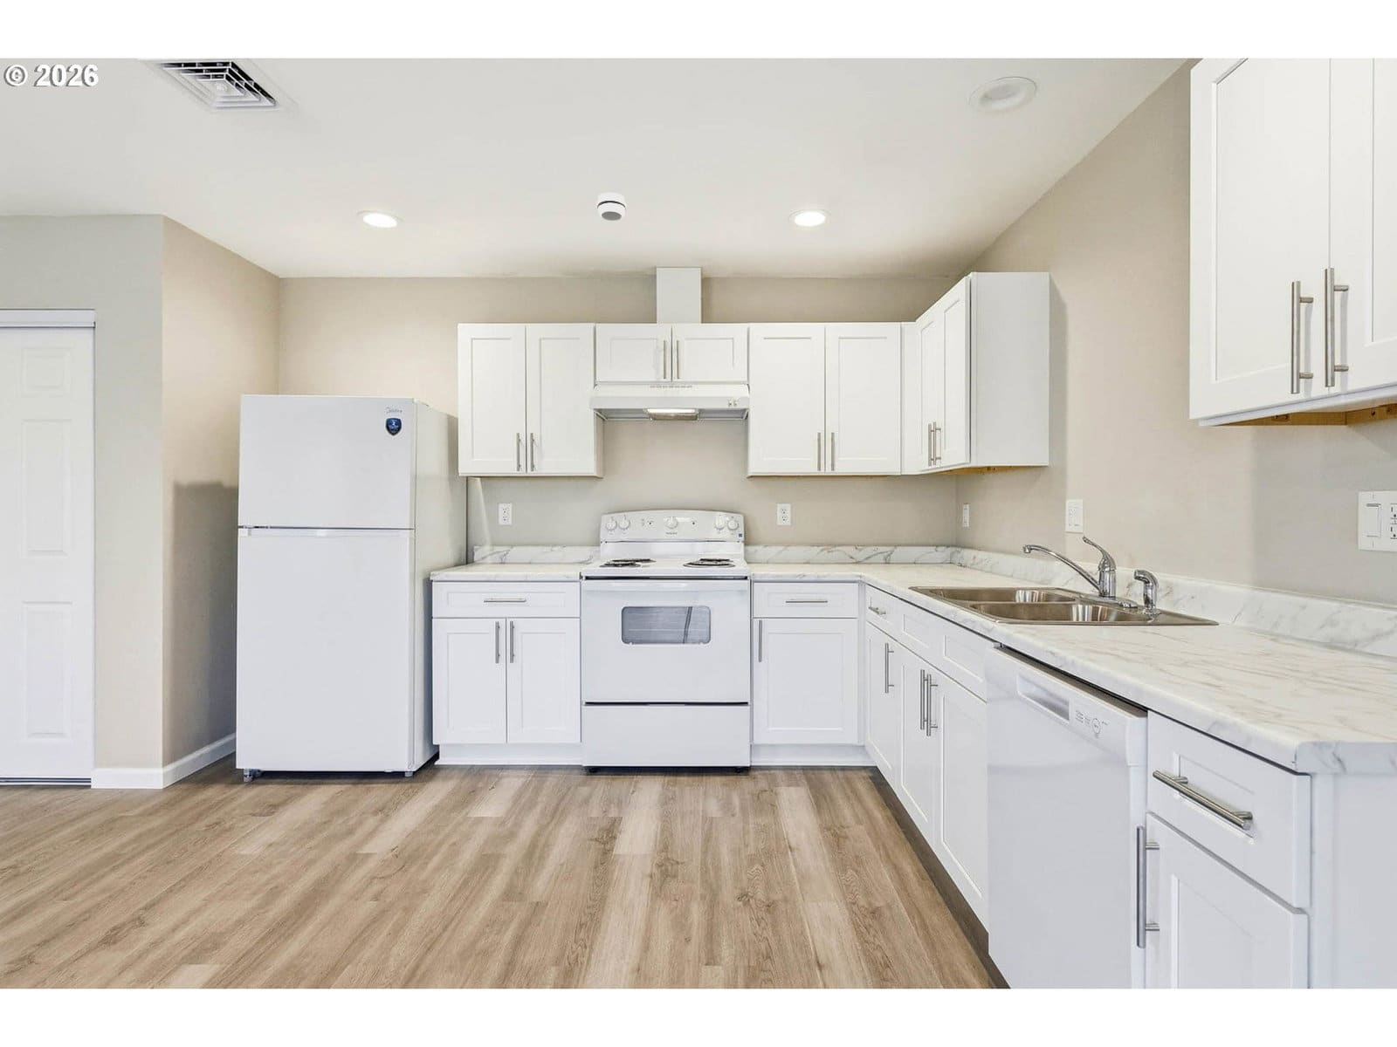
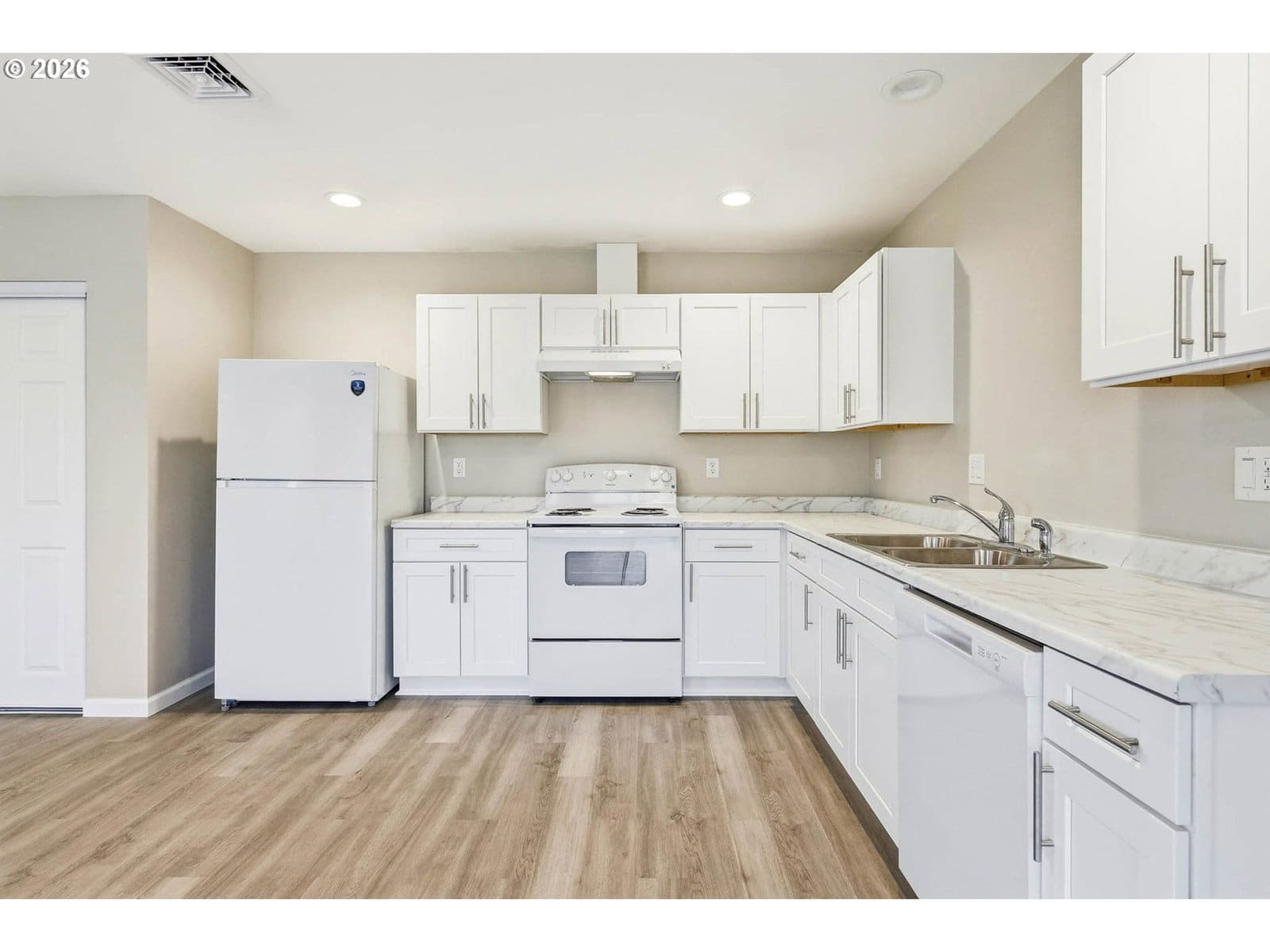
- smoke detector (612, 207)
